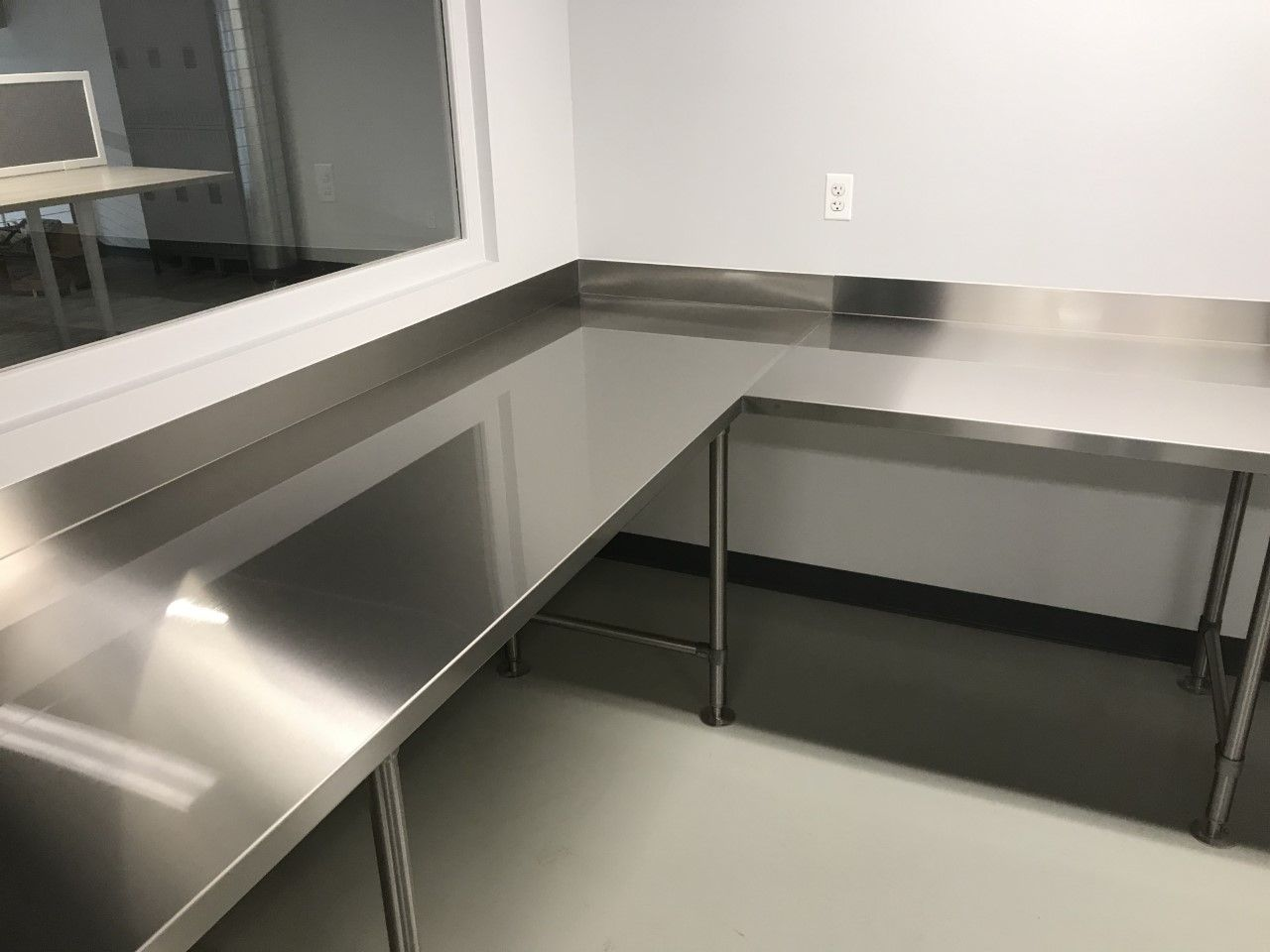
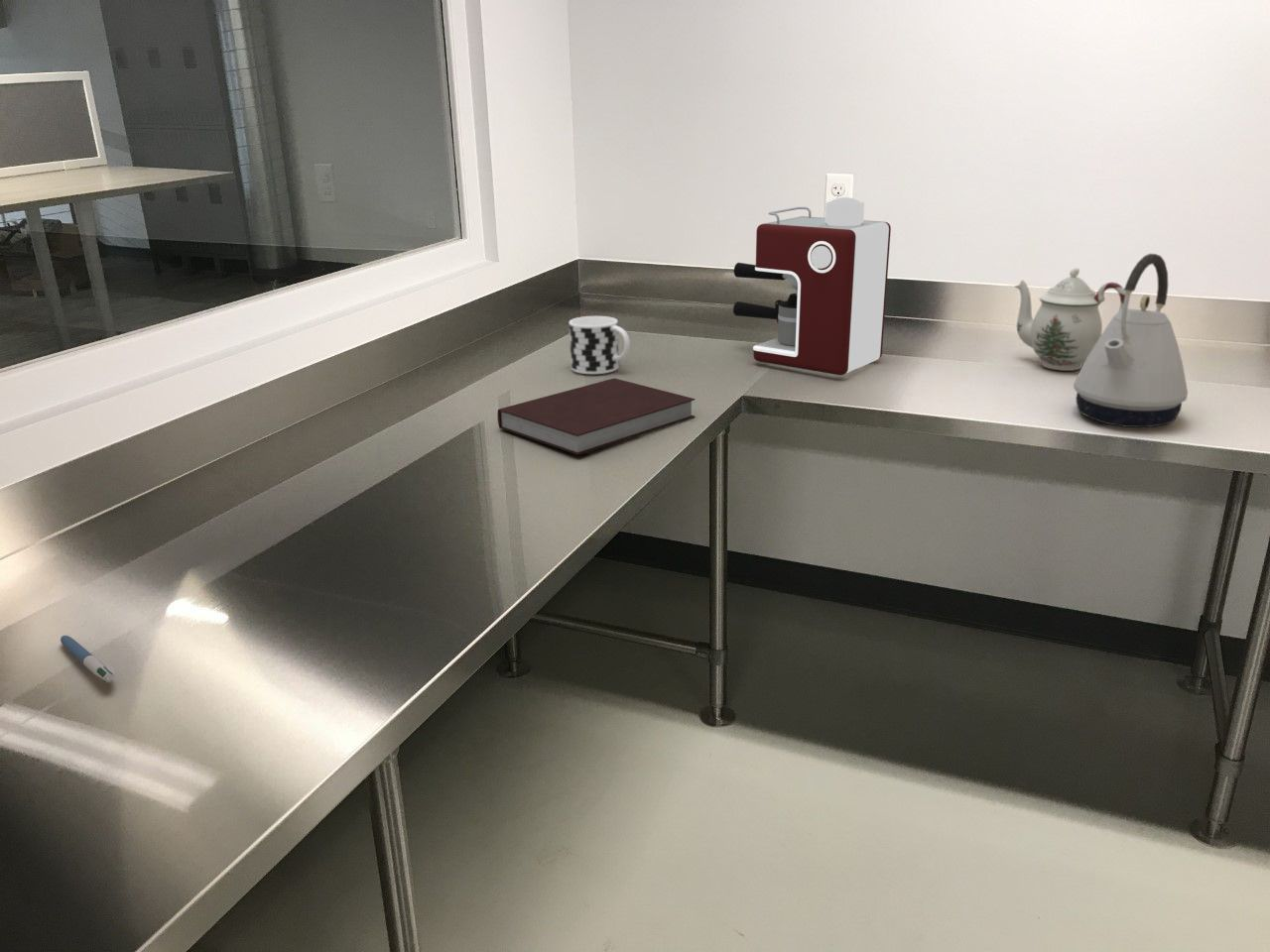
+ teapot (1066, 316)
+ notebook (597, 413)
+ cup (600, 345)
+ pen (87, 655)
+ kettle (1136, 338)
+ coffee maker (799, 279)
